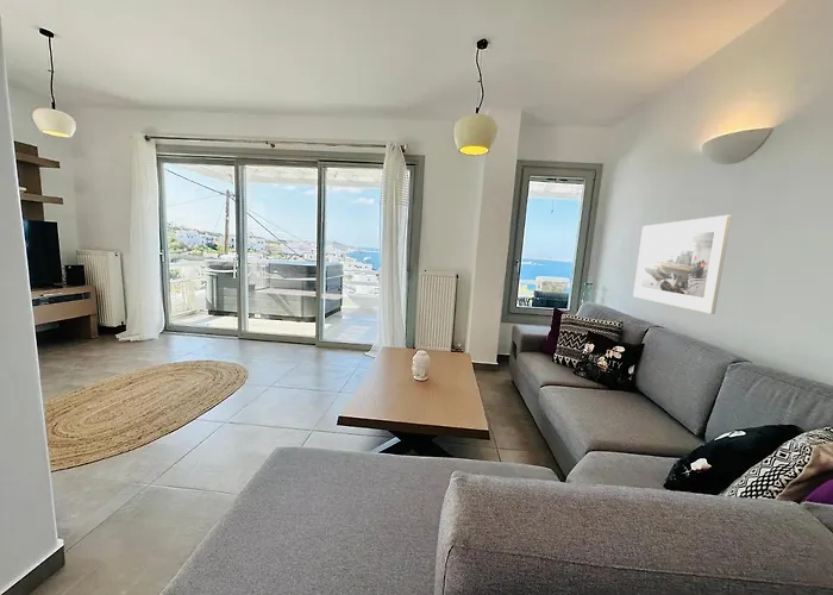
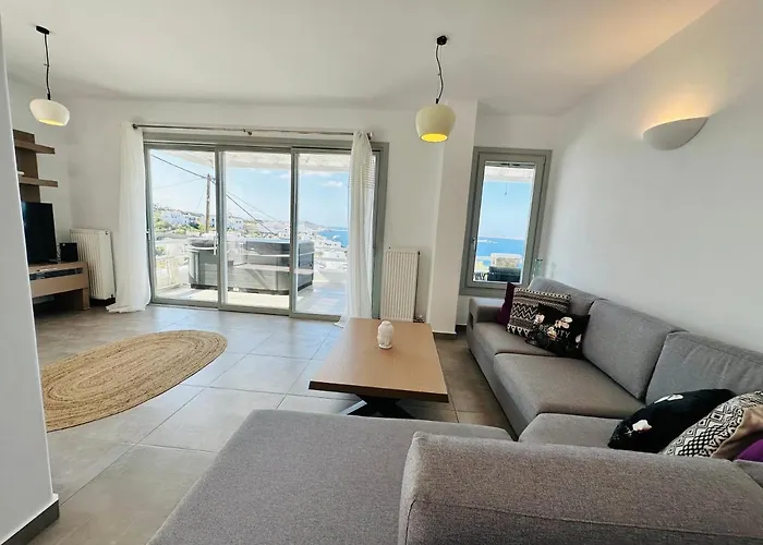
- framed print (672, 263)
